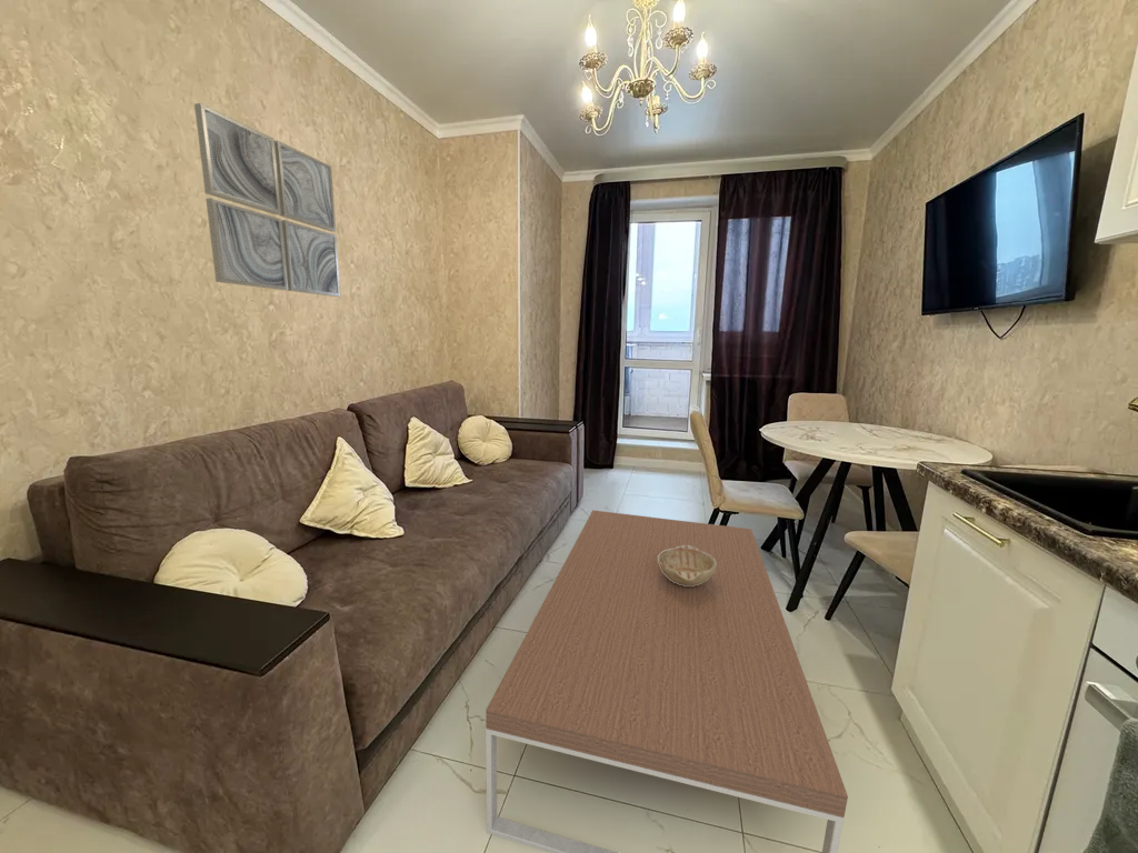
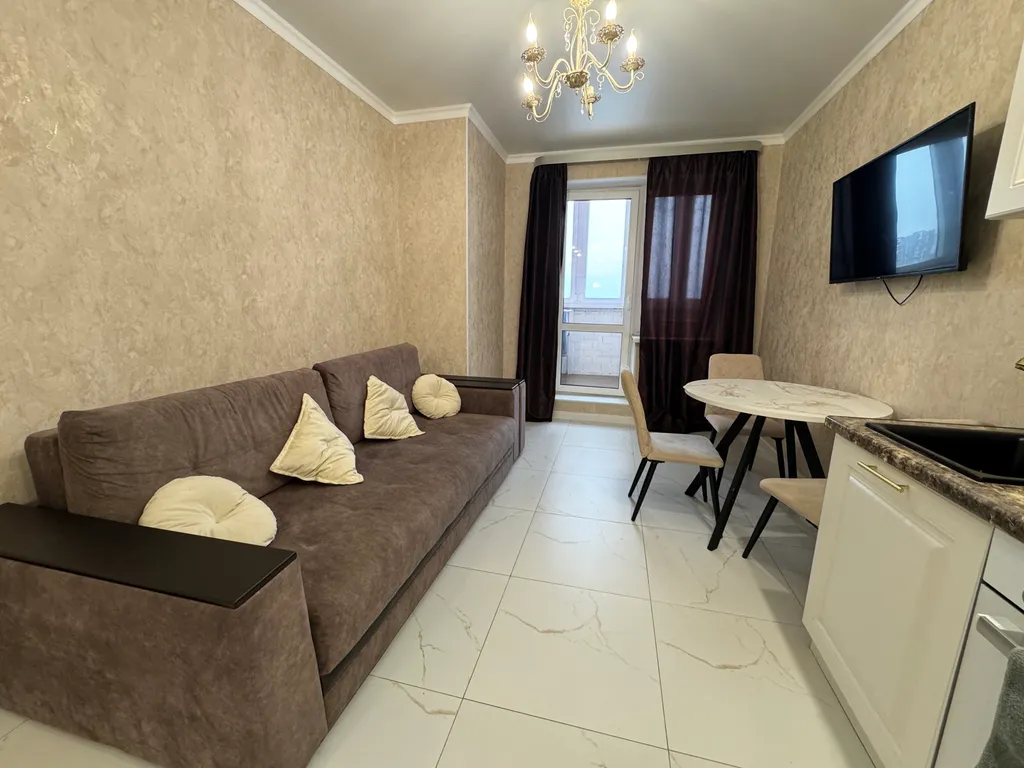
- coffee table (659, 634)
- wall art (280, 215)
- decorative bowl (686, 568)
